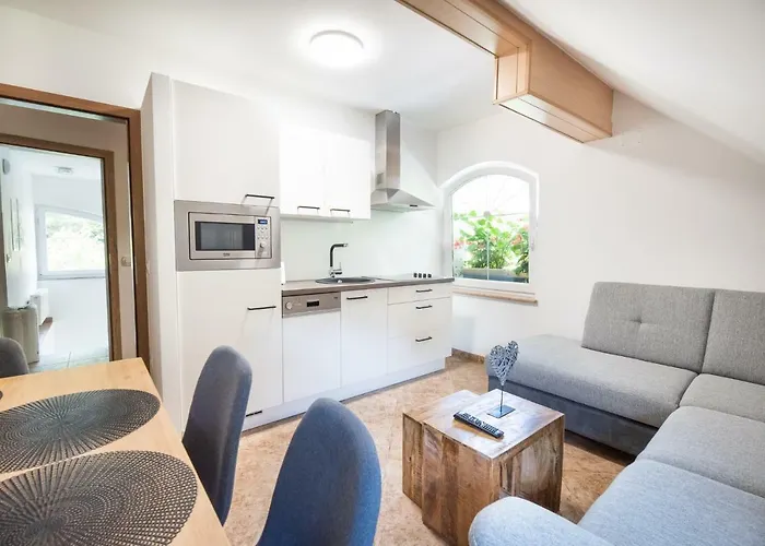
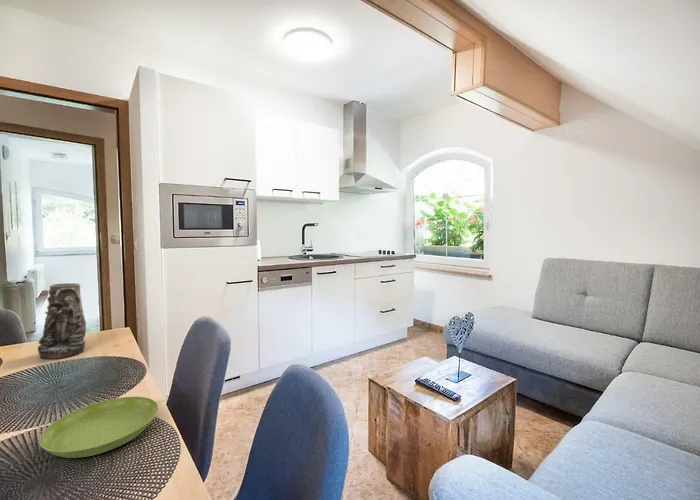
+ vase (61, 318)
+ saucer (104, 426)
